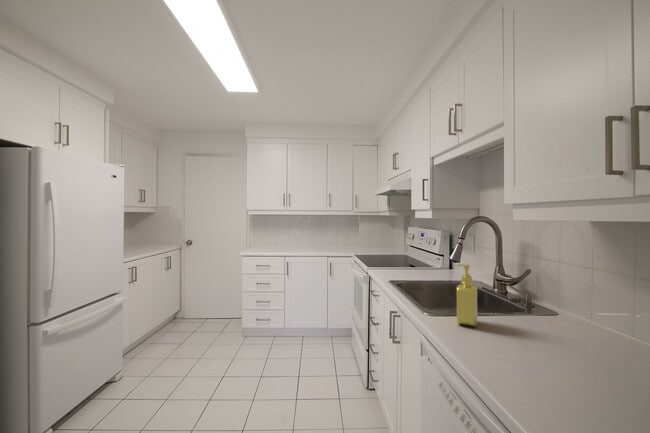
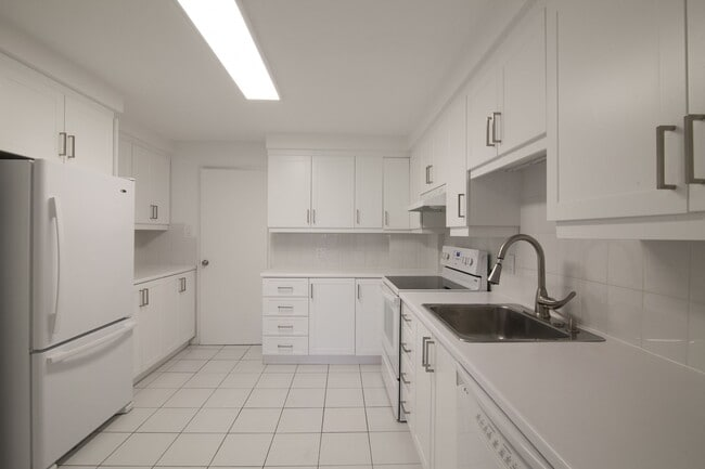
- soap dispenser (466, 293)
